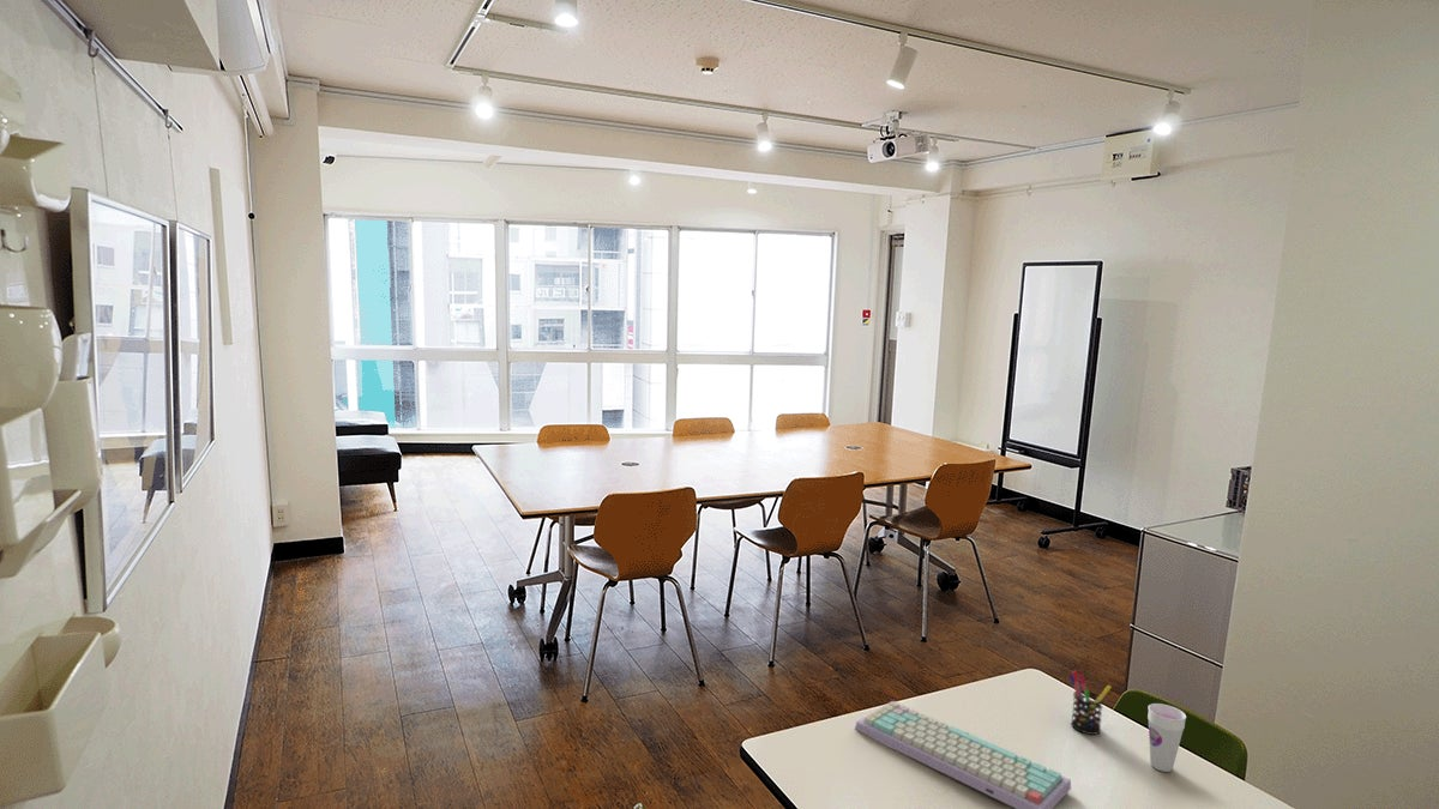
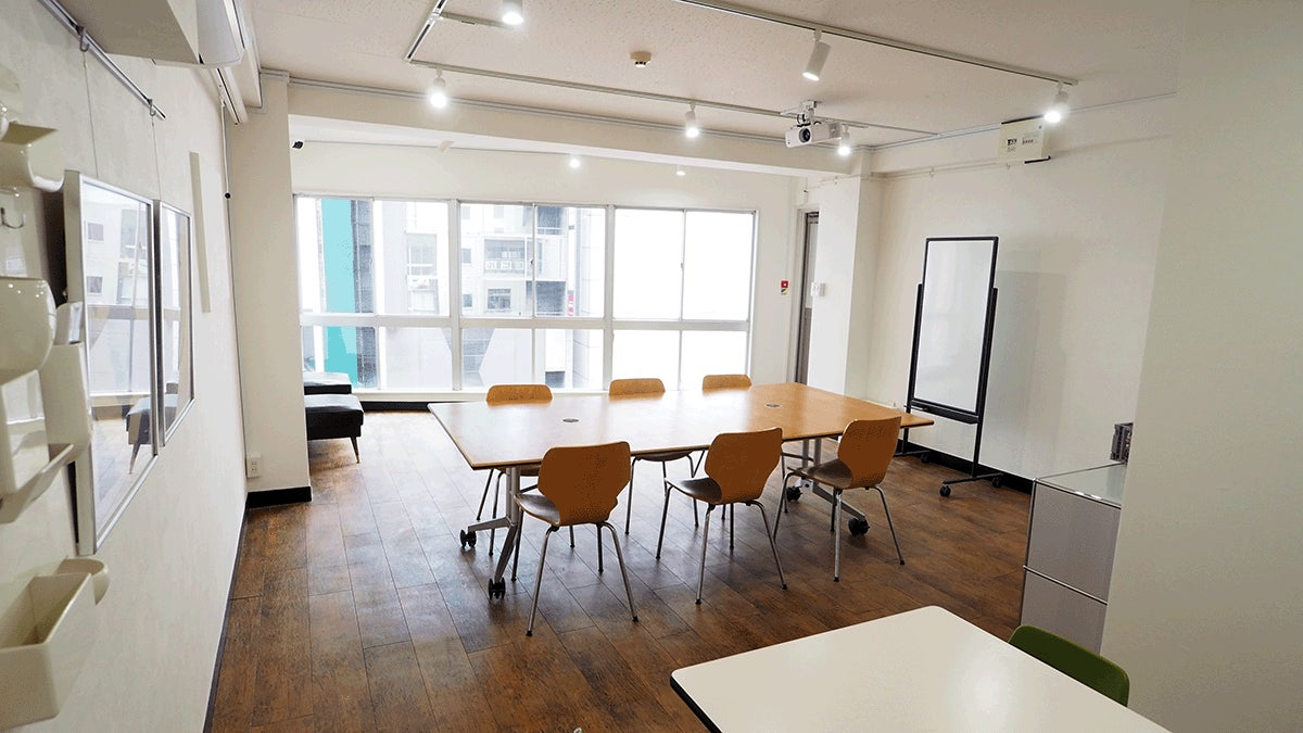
- pen holder (1085, 701)
- keyboard (957, 750)
- cup (1163, 738)
